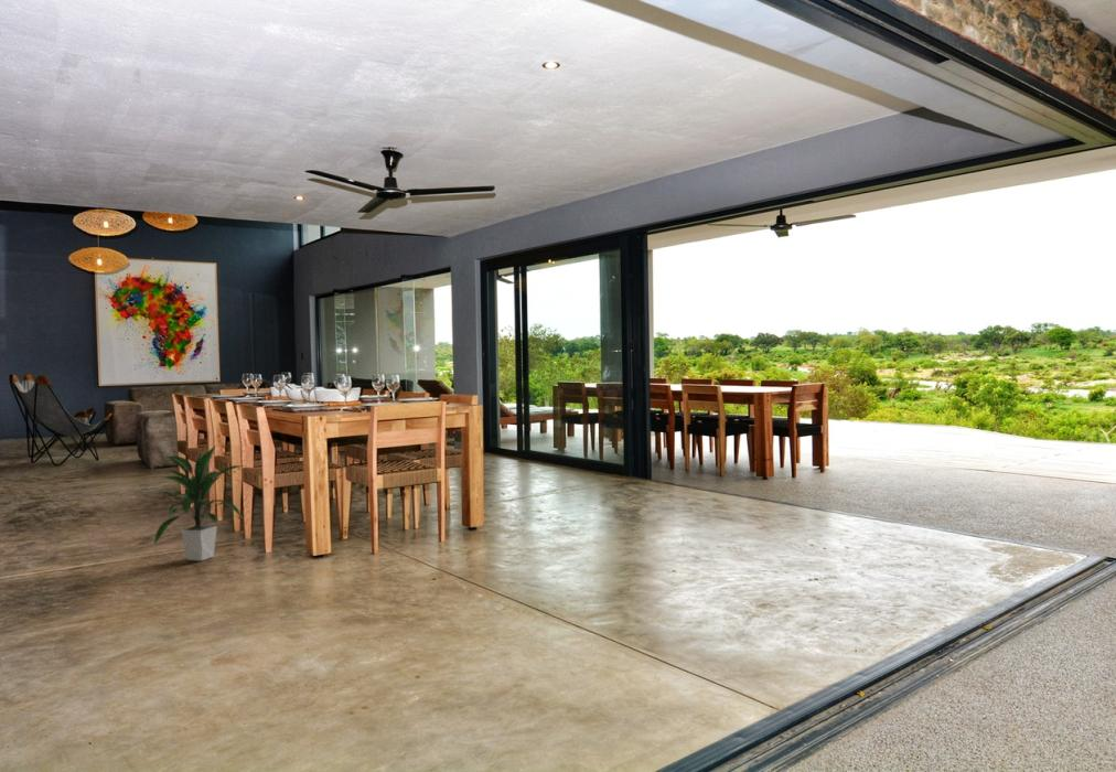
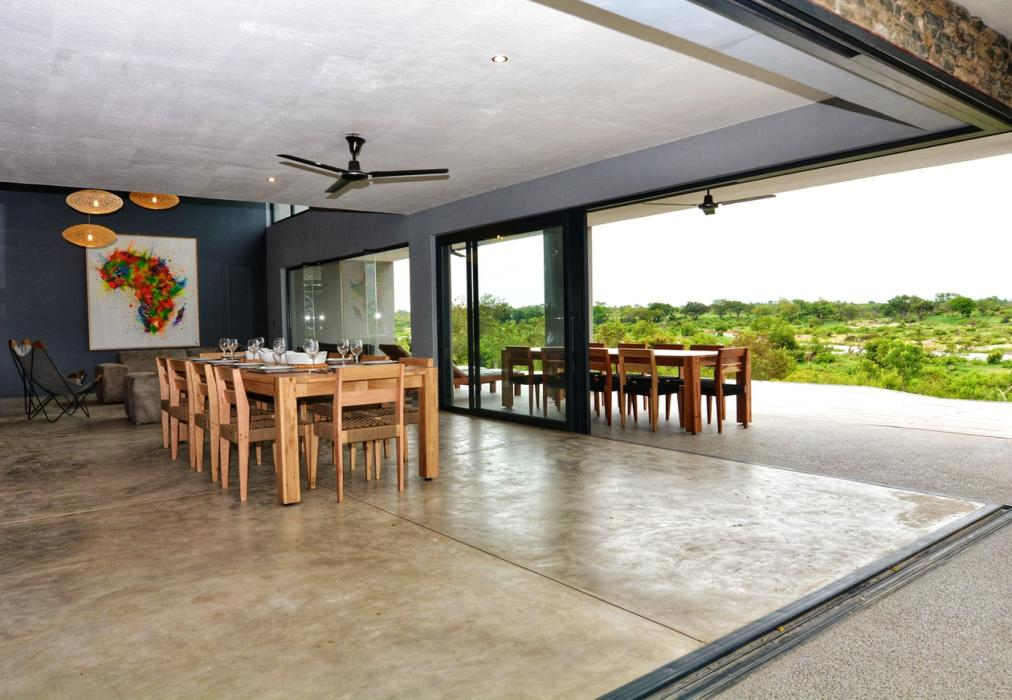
- indoor plant (193, 502)
